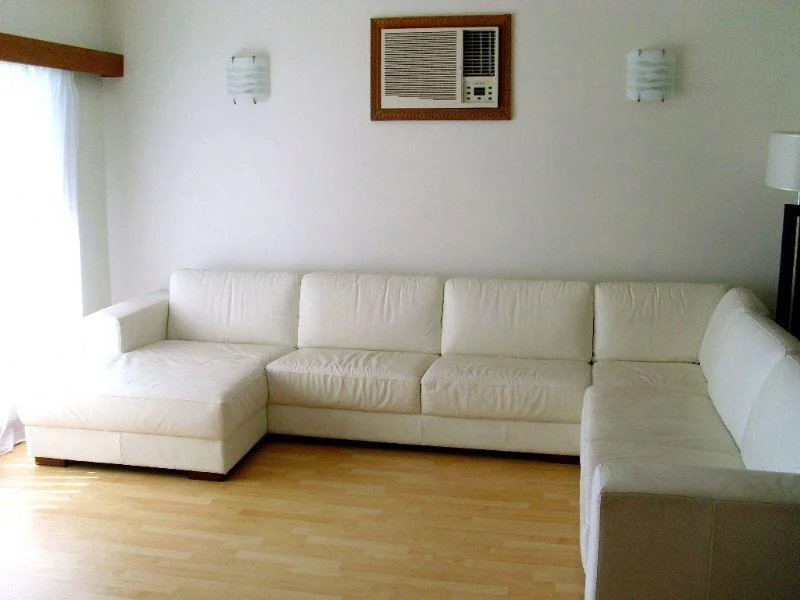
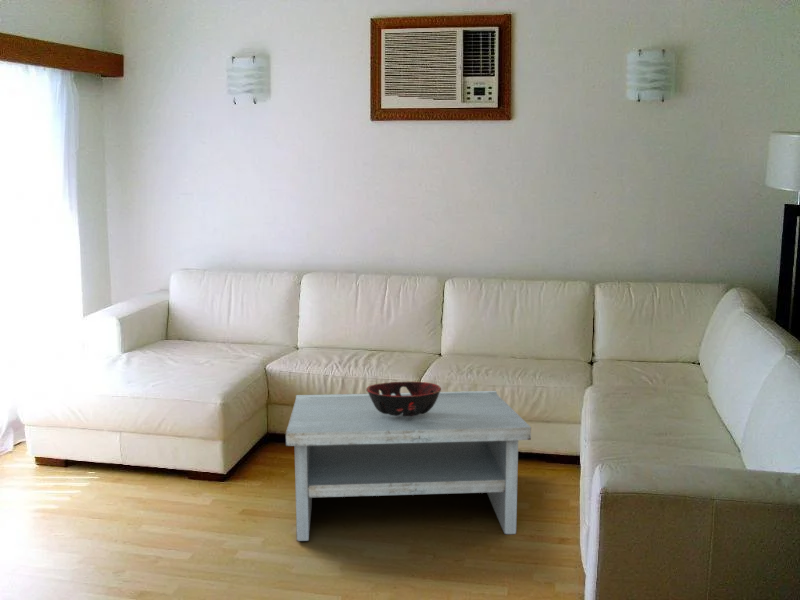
+ coffee table (402, 454)
+ decorative bowl (403, 403)
